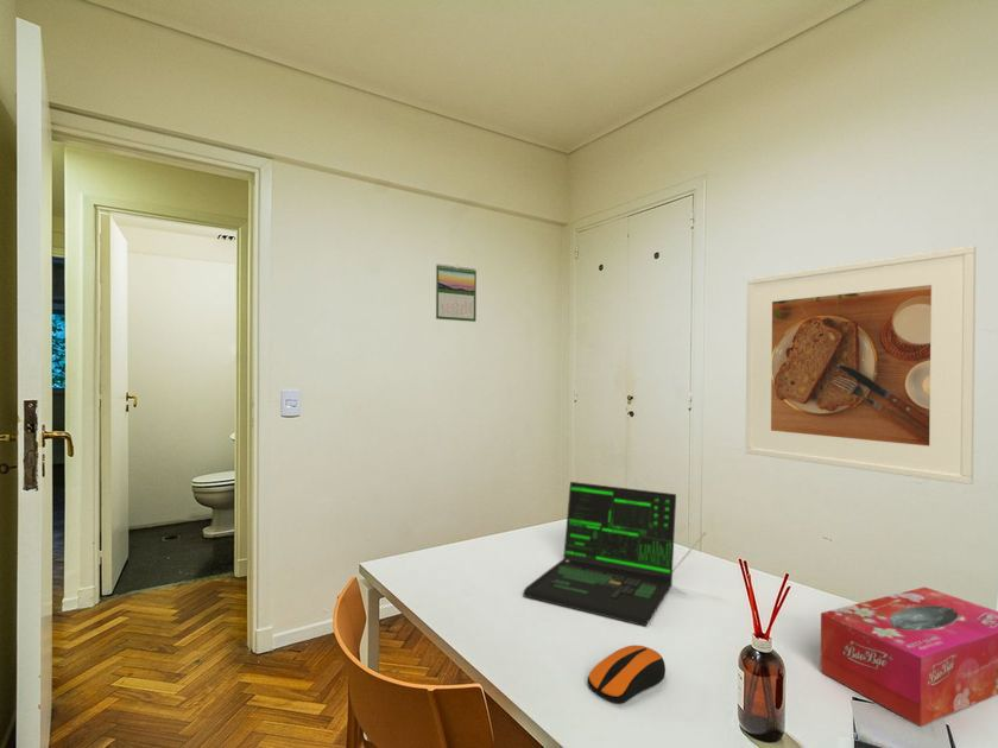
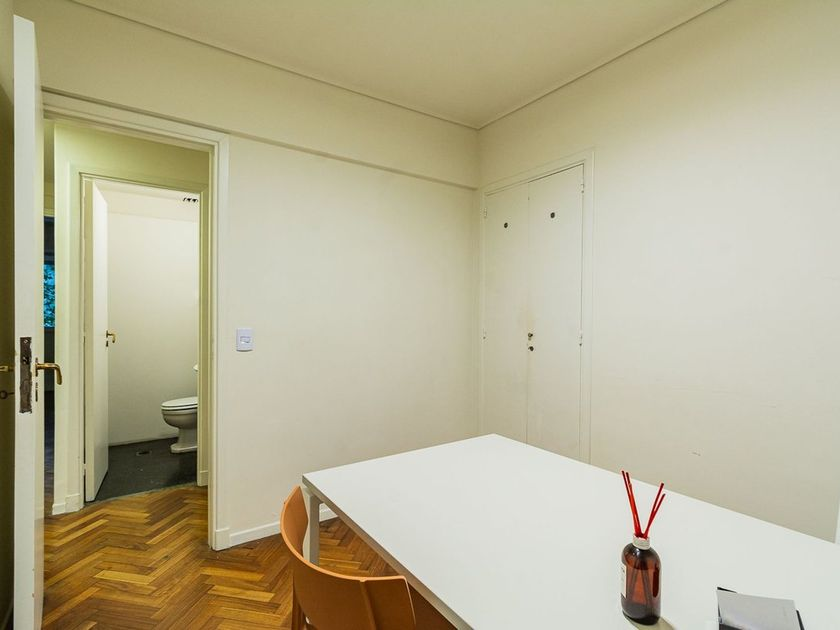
- calendar (456, 292)
- computer mouse (629, 667)
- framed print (842, 366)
- laptop (617, 545)
- tissue box (922, 646)
